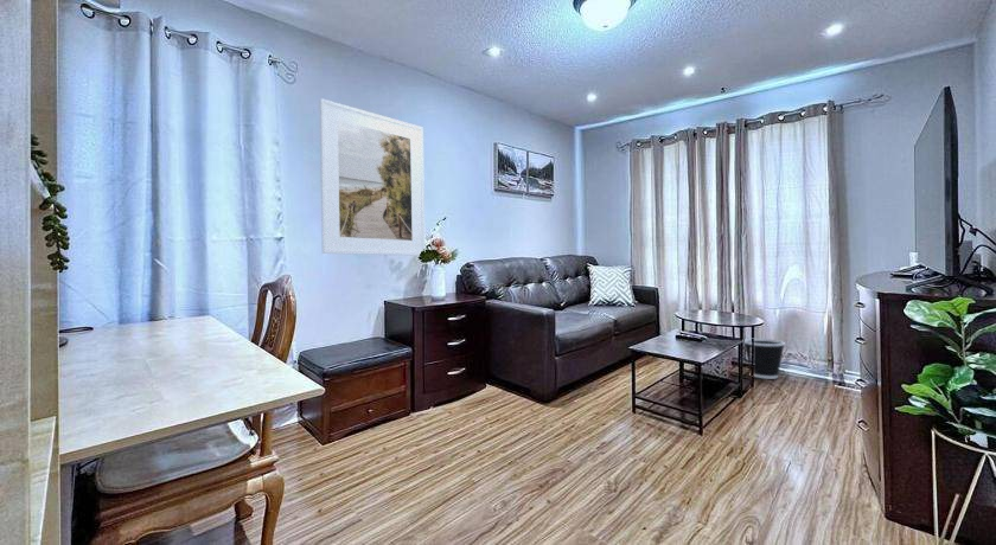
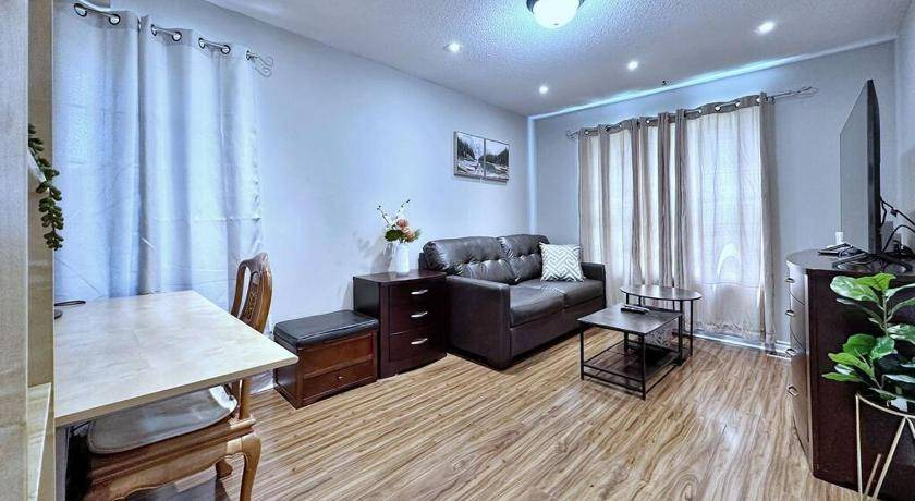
- wastebasket (764, 358)
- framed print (377, 184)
